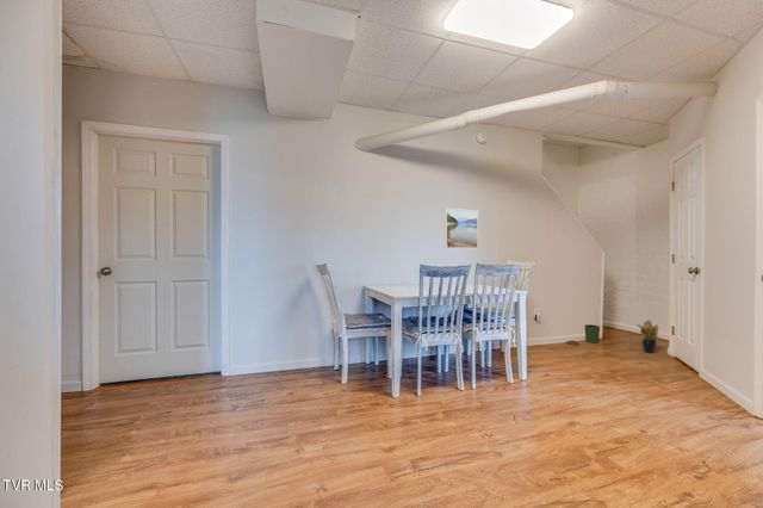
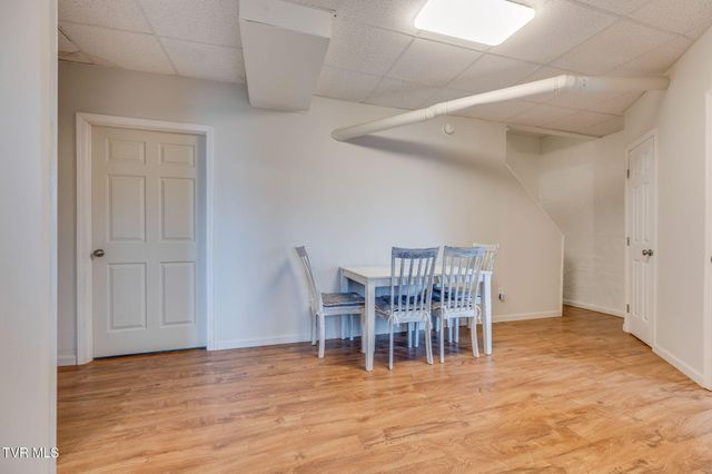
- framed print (461, 229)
- trash can (585, 334)
- potted plant (649, 335)
